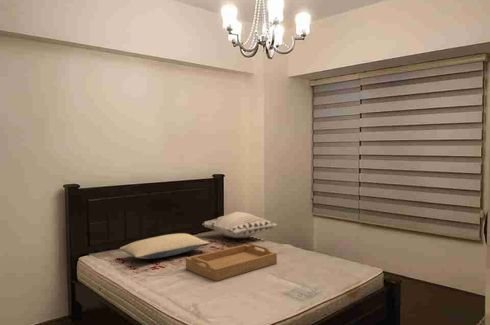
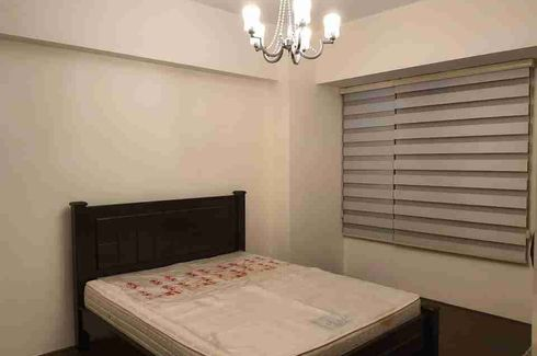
- serving tray (232, 259)
- pillow (165, 245)
- decorative pillow (239, 224)
